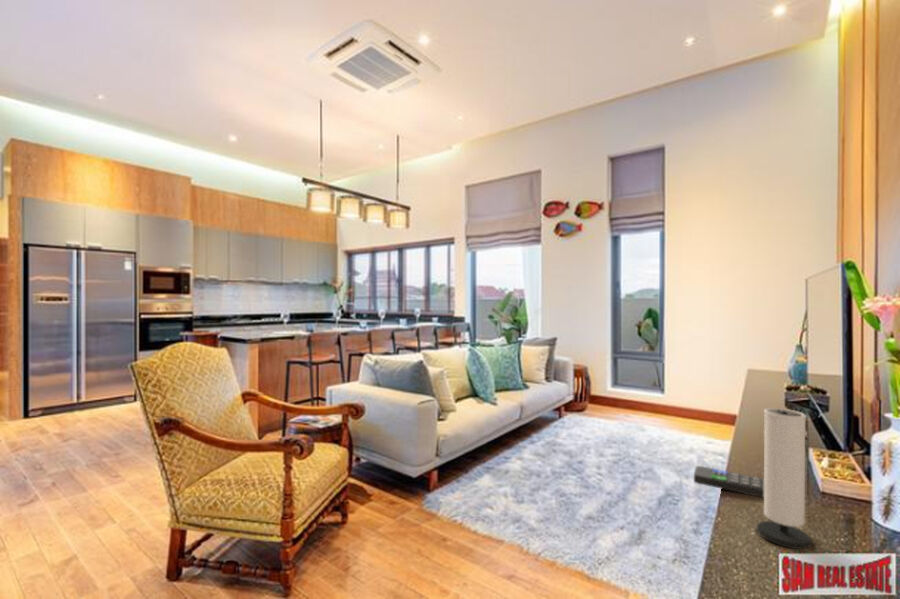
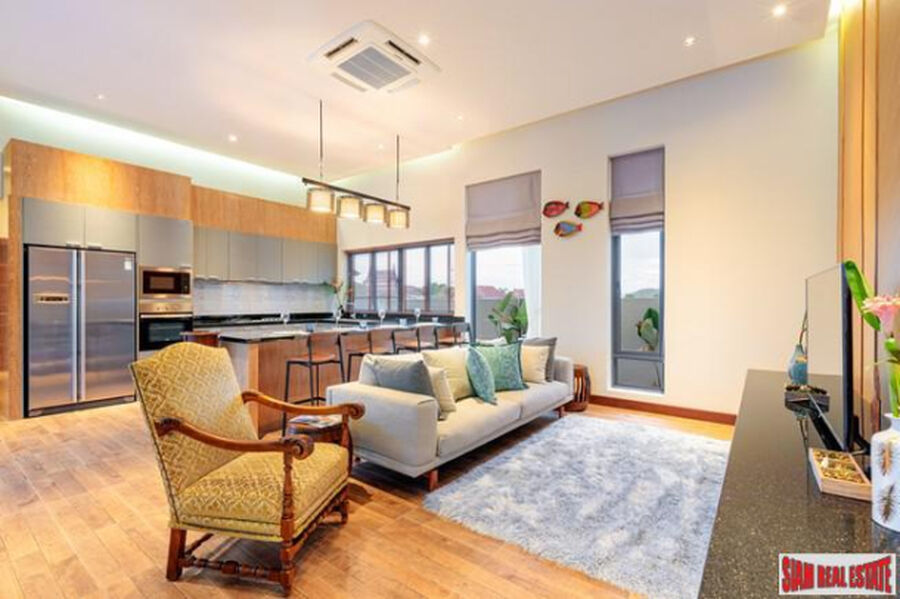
- remote control (738, 482)
- speaker (783, 473)
